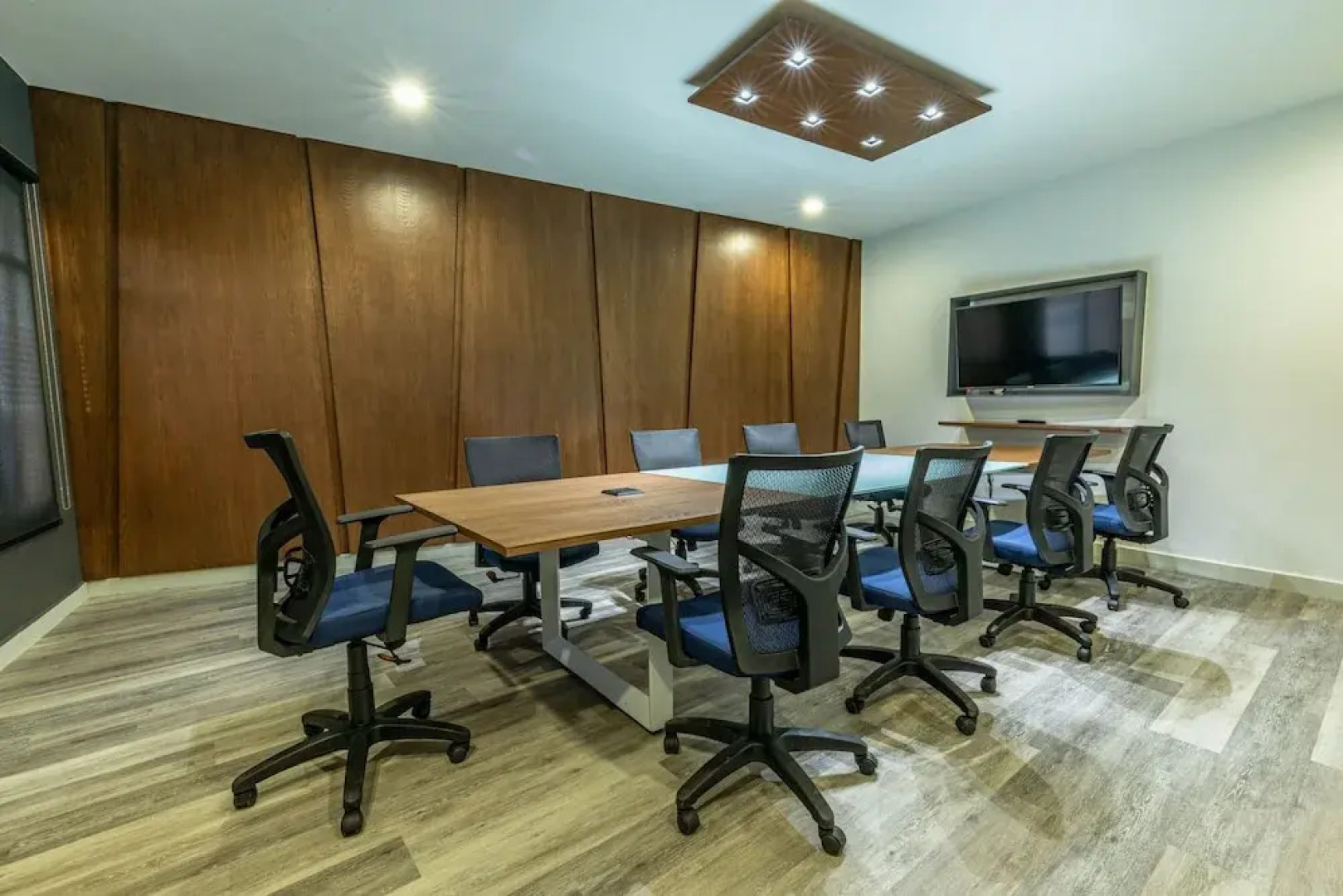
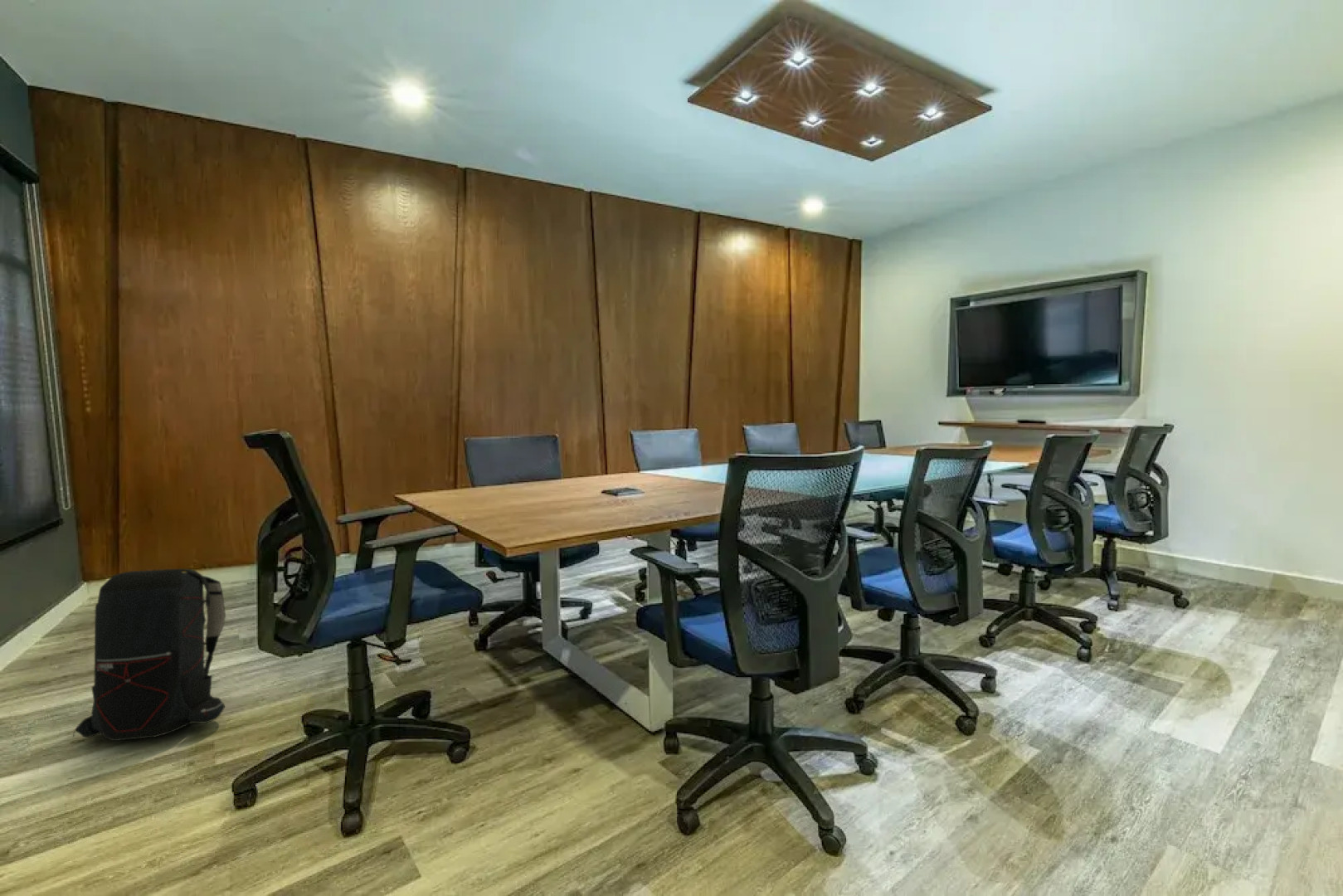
+ backpack (161, 645)
